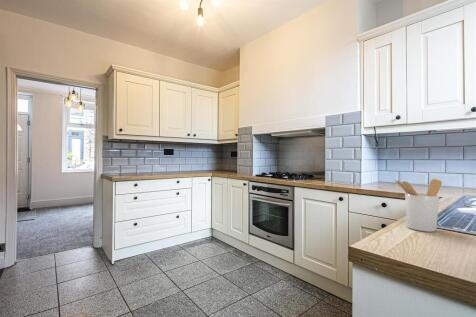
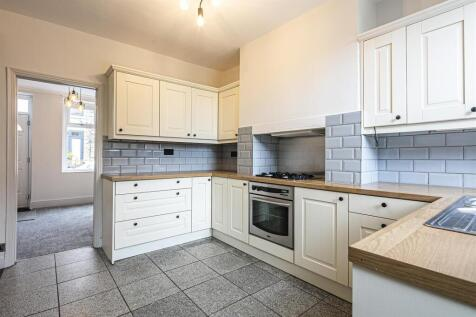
- utensil holder (415, 203)
